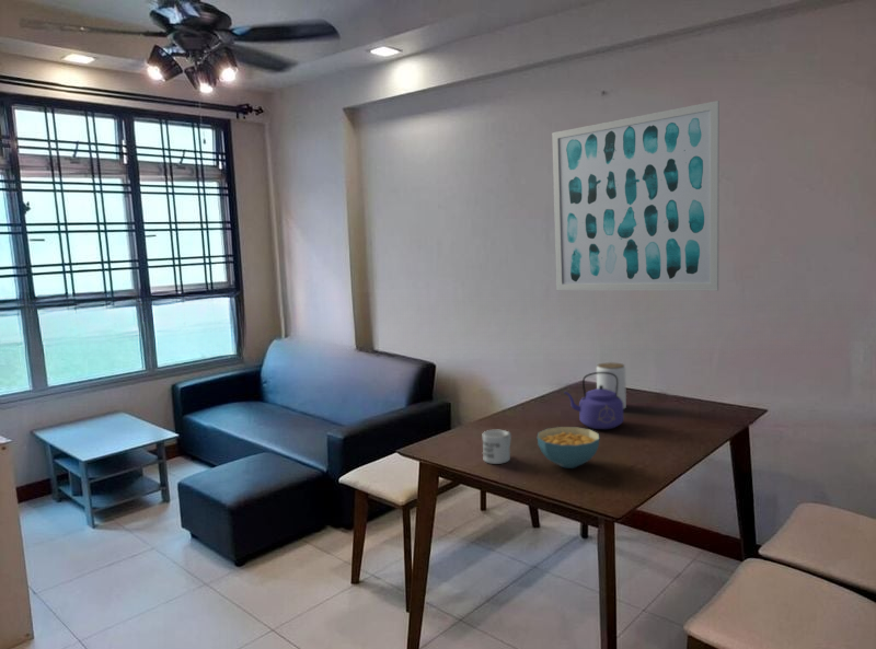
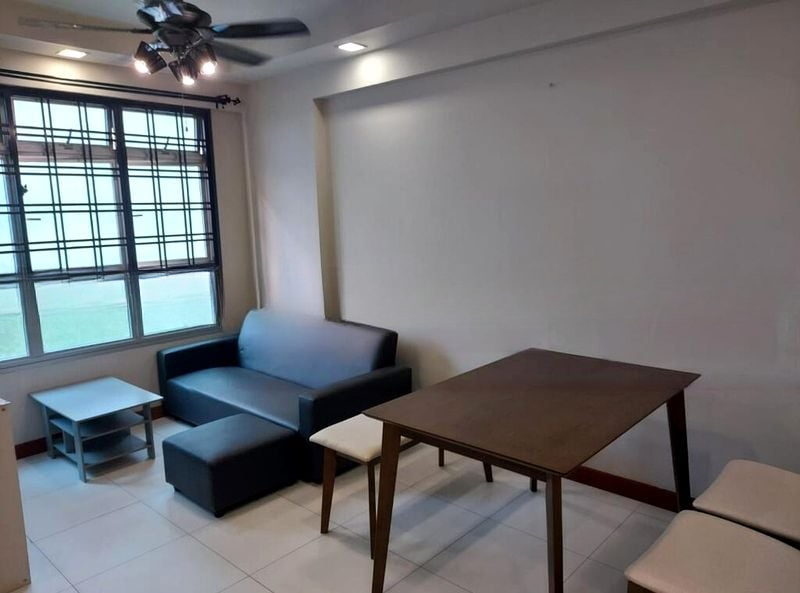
- cereal bowl (568, 450)
- wall art (629, 206)
- mug (498, 444)
- kettle (592, 398)
- jar (611, 385)
